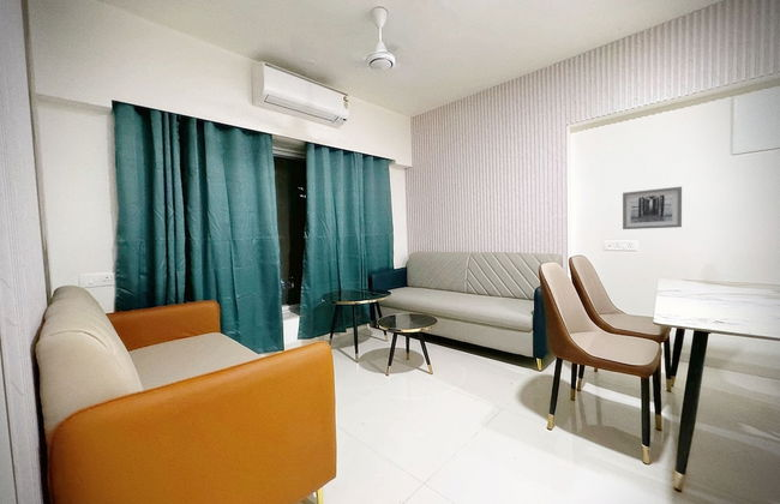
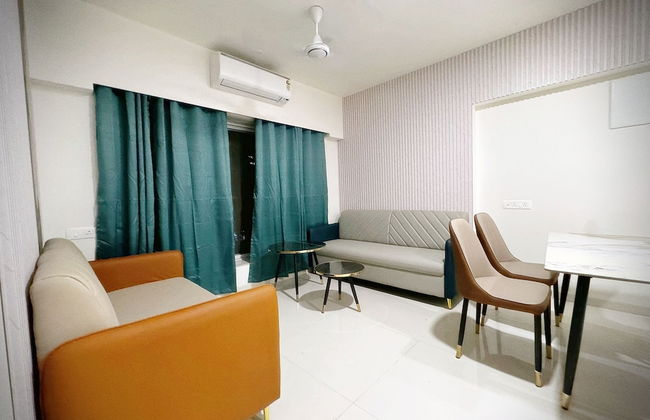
- wall art (650, 209)
